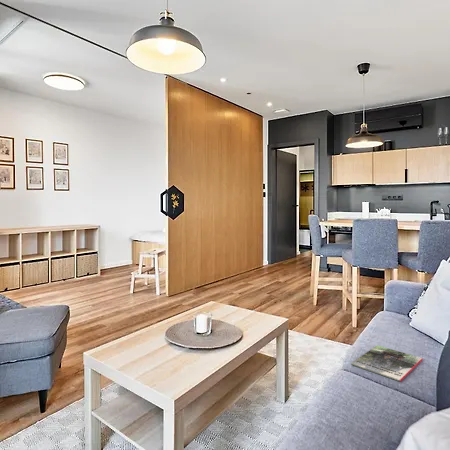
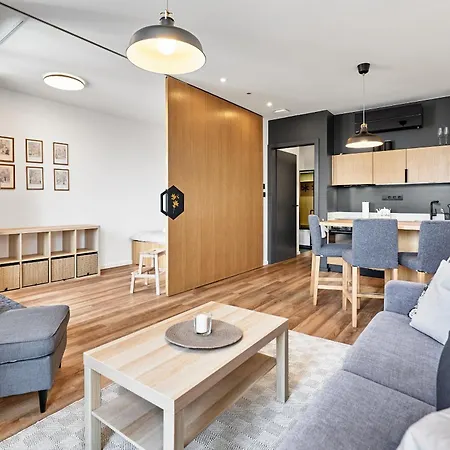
- magazine (387, 361)
